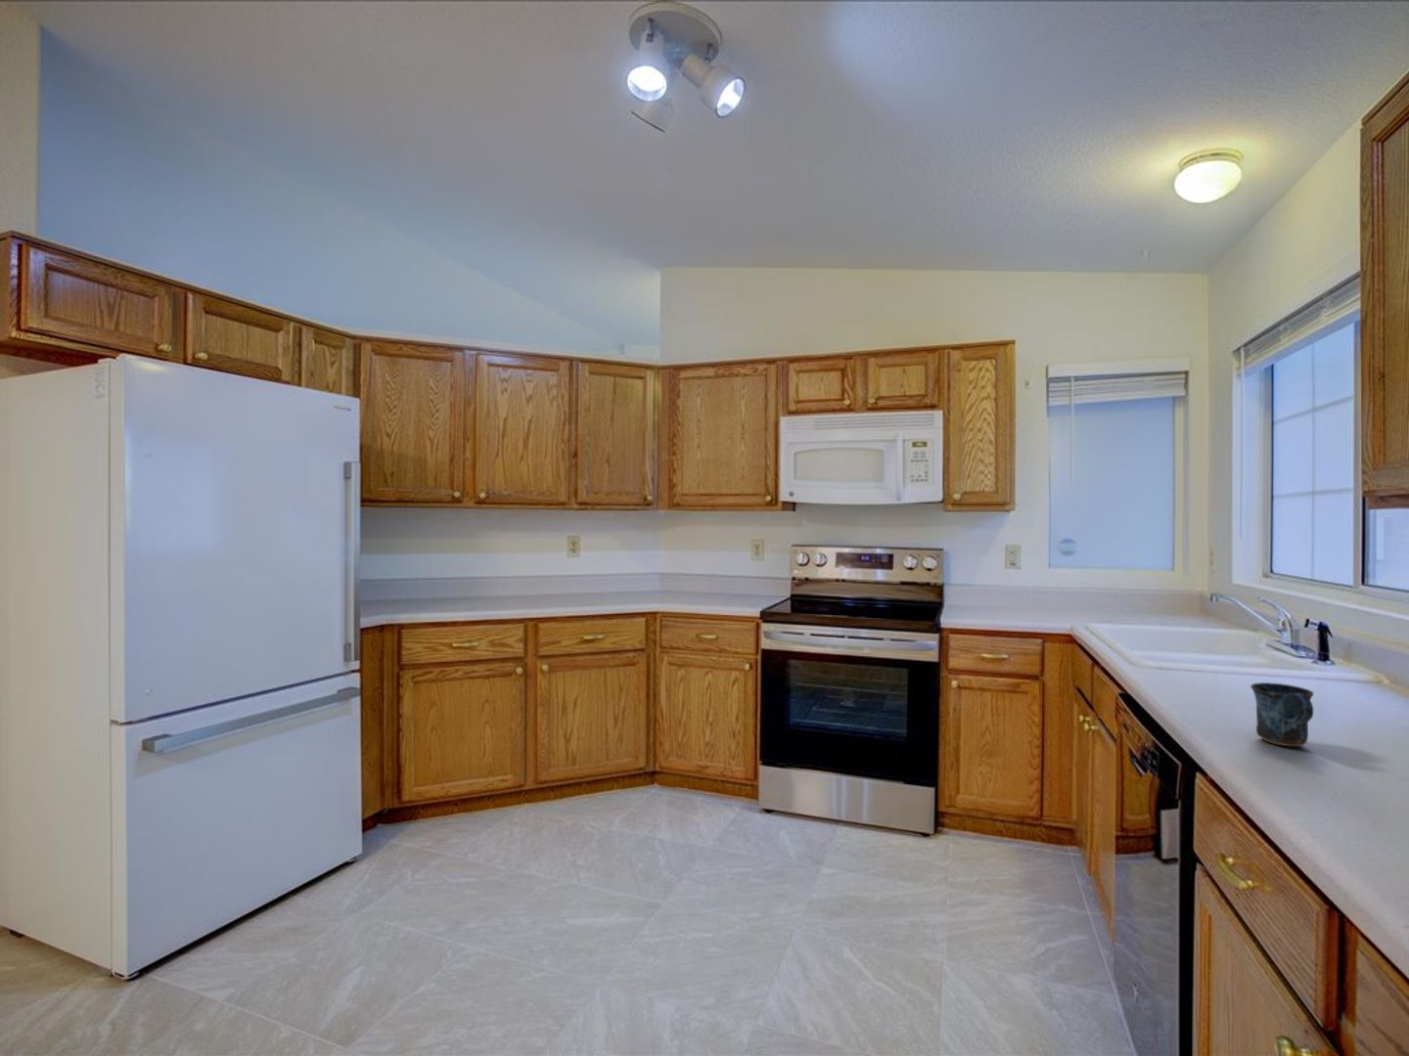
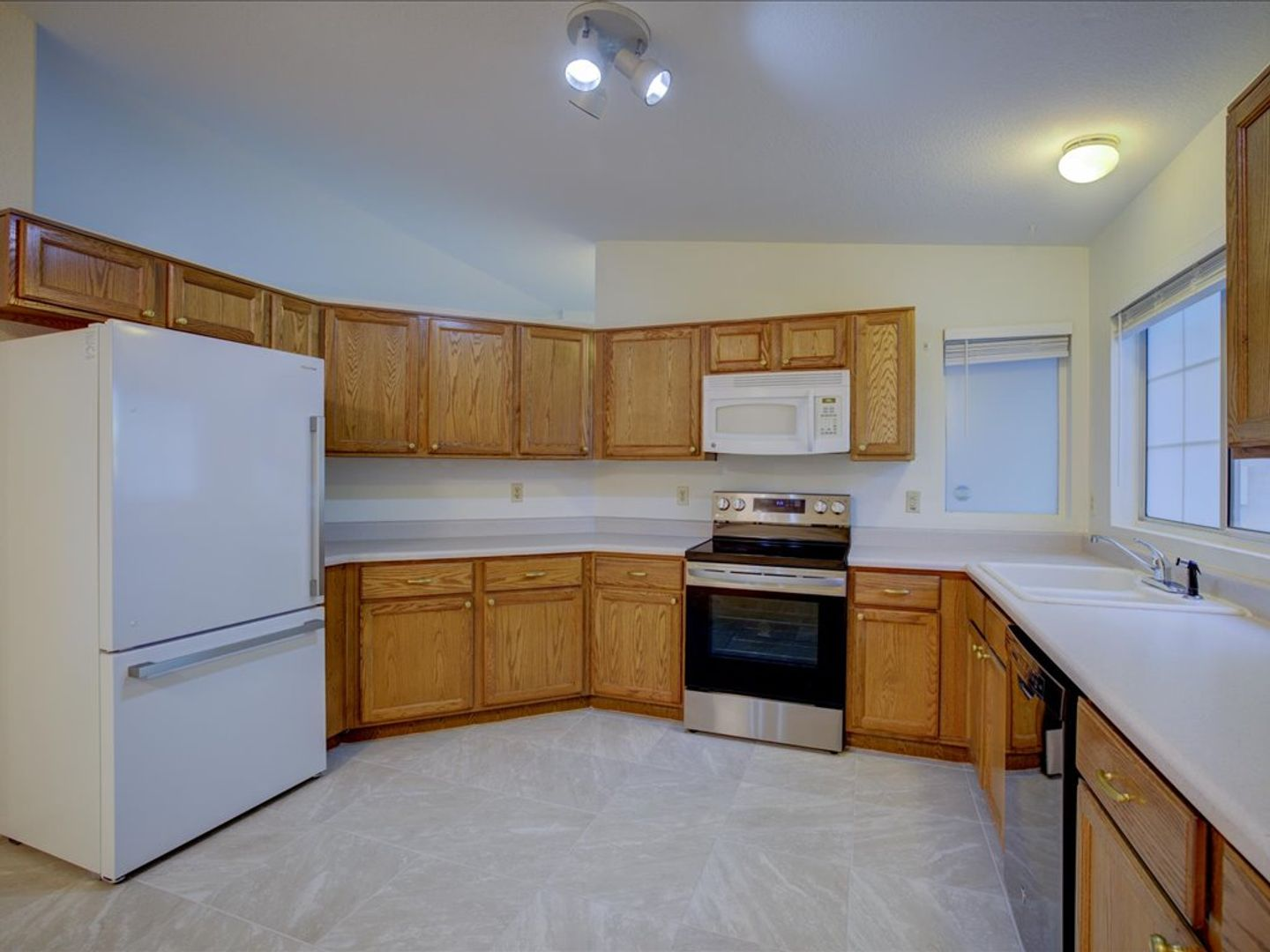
- mug (1280, 715)
